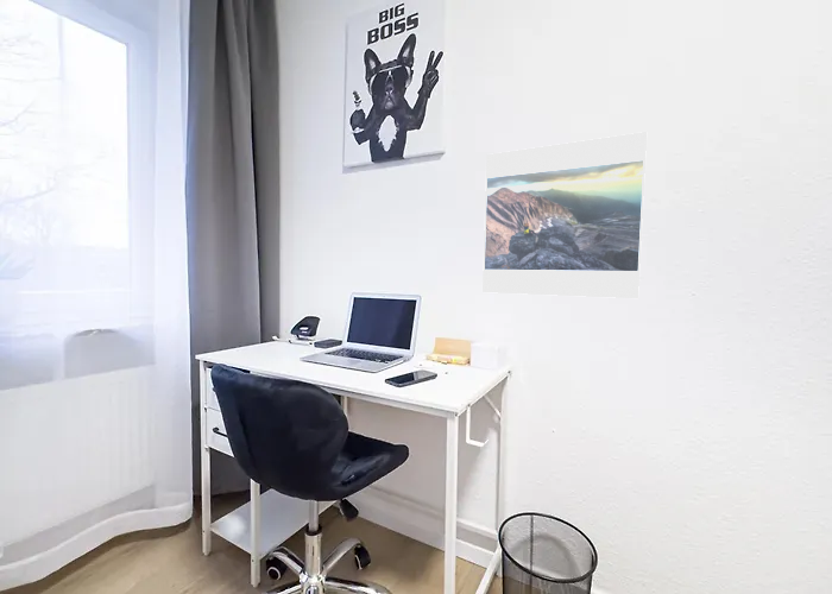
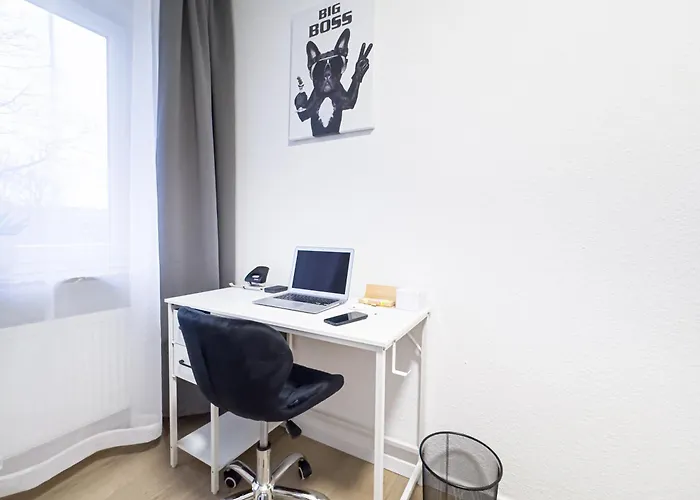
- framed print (556, 221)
